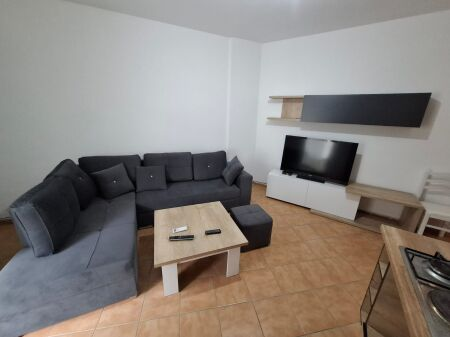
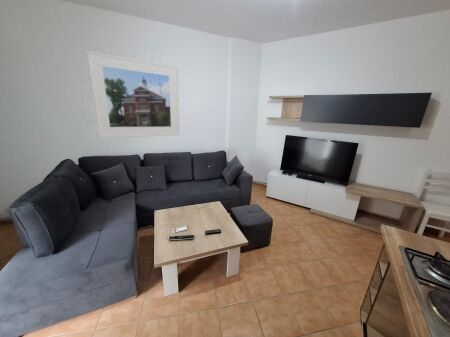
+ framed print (140, 100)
